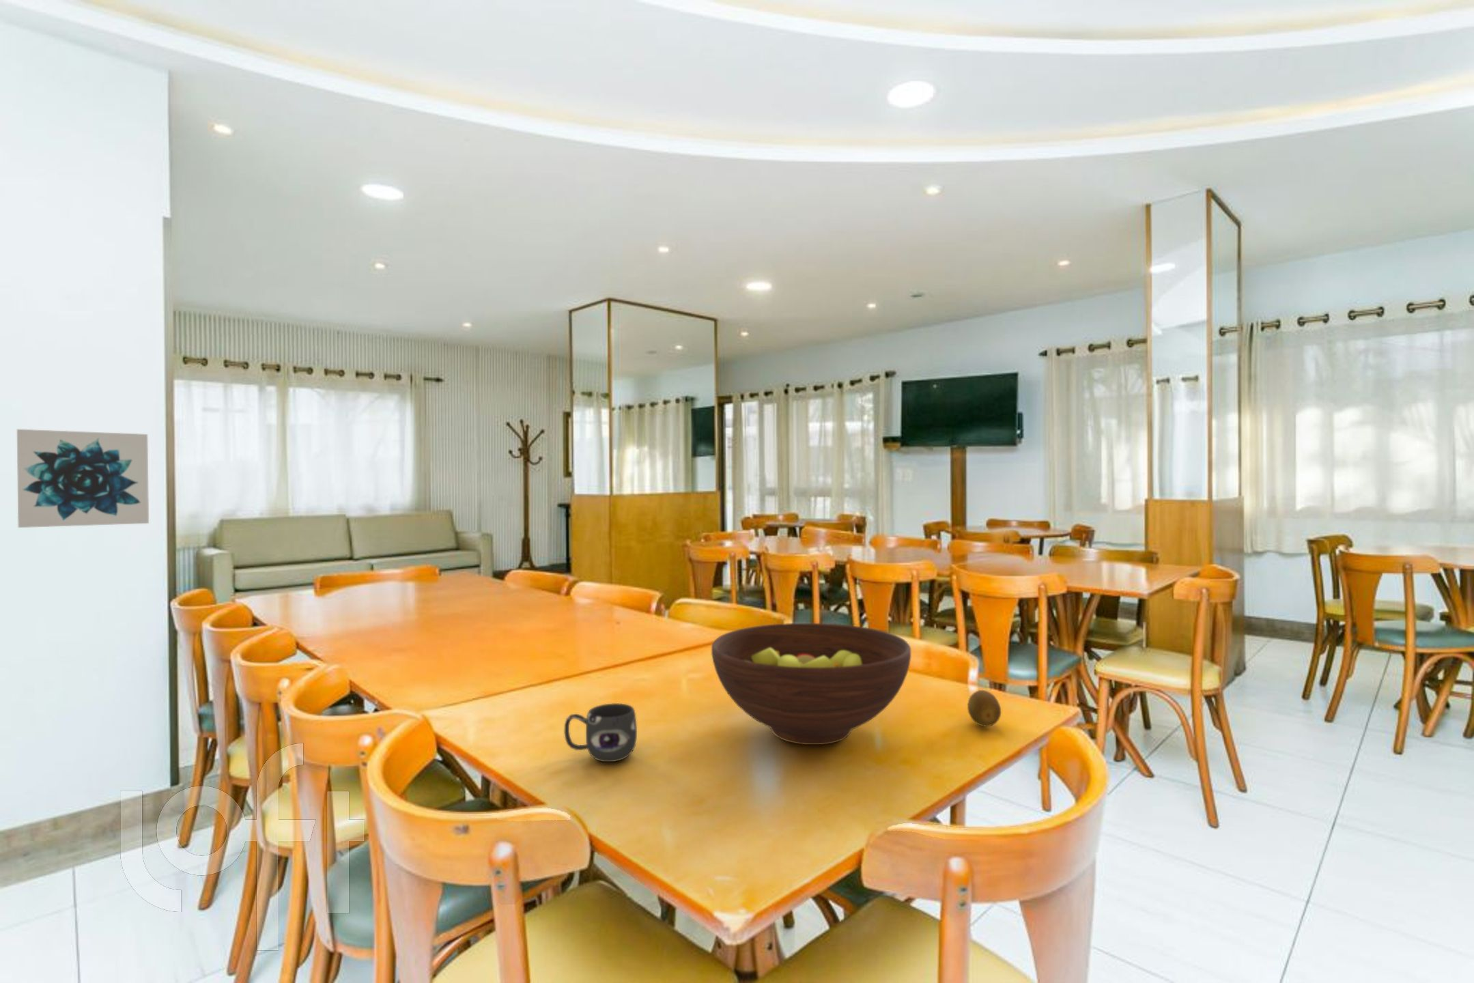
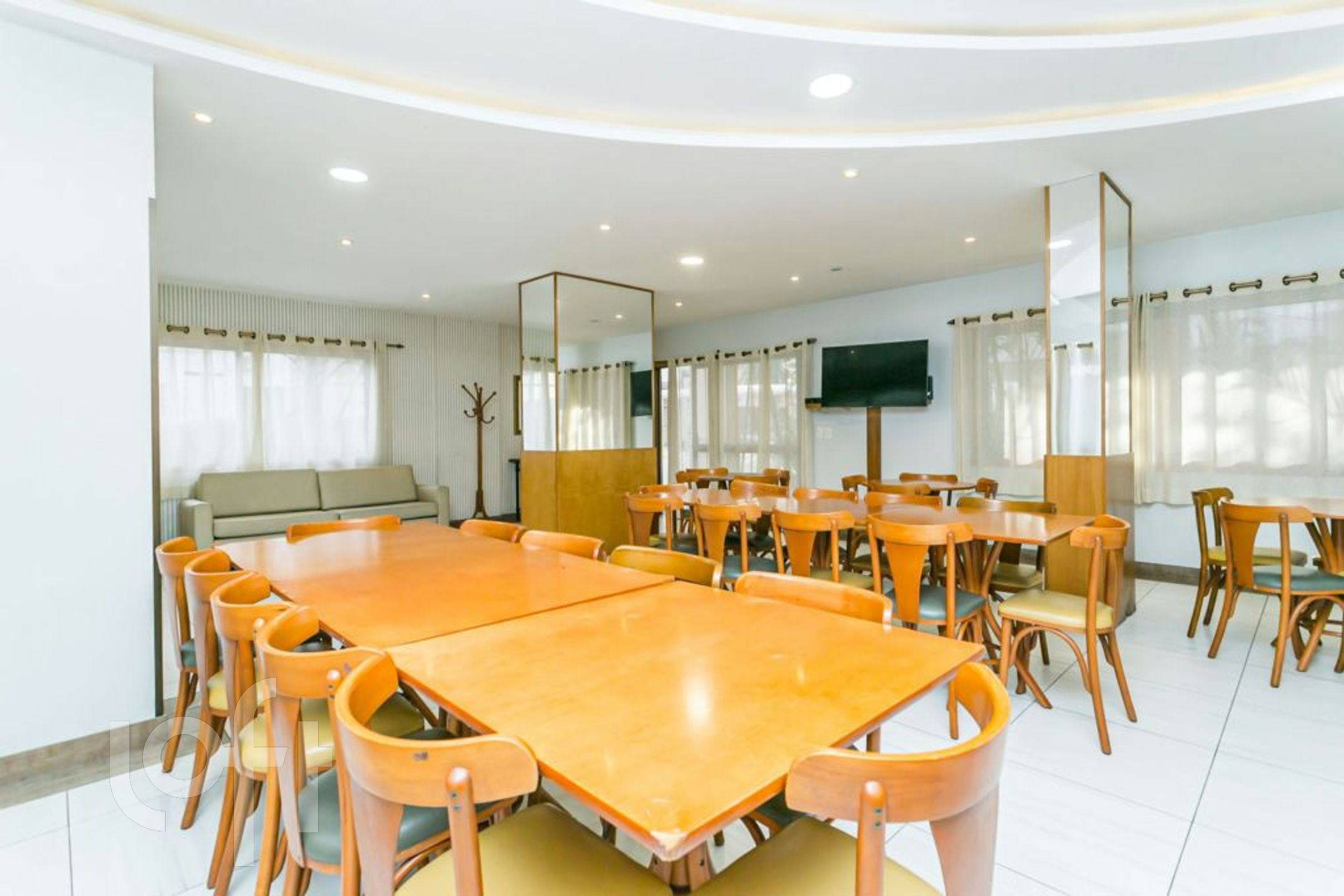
- mug (600, 733)
- fruit bowl (809, 688)
- fruit (984, 708)
- wall art (86, 478)
